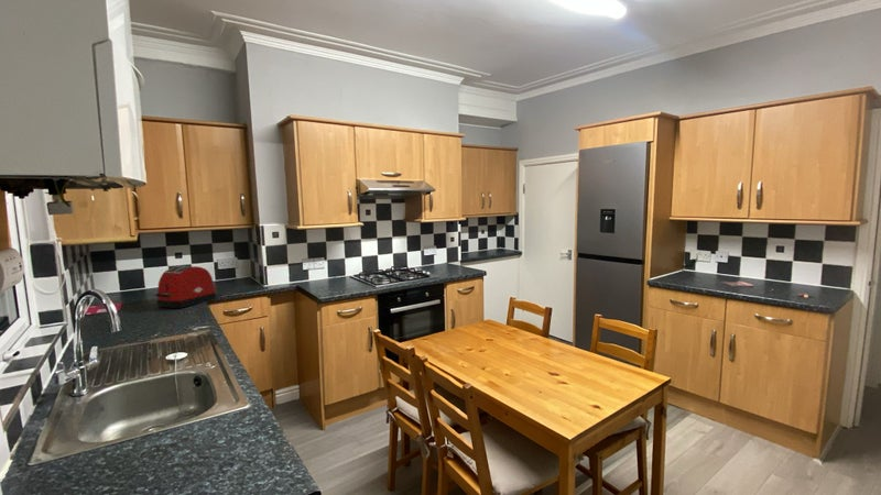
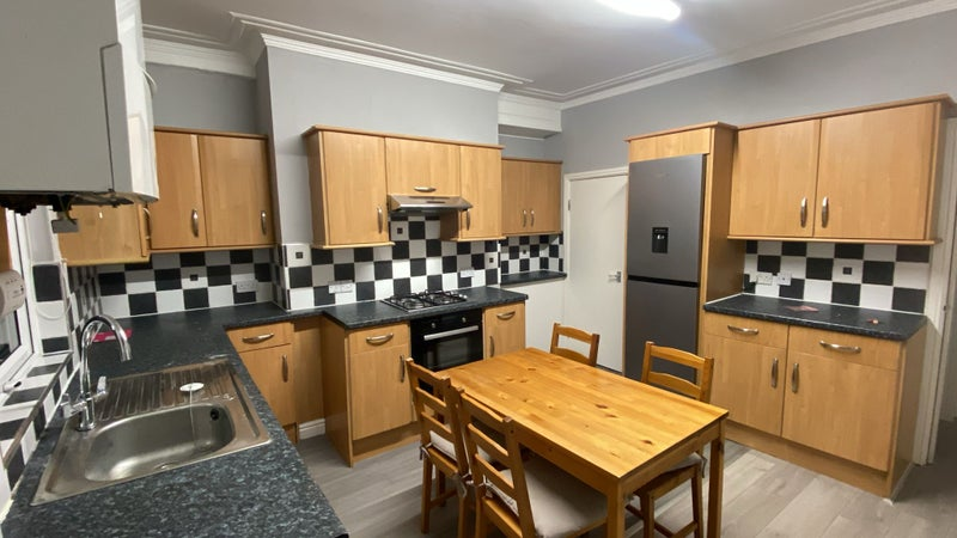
- toaster (186, 284)
